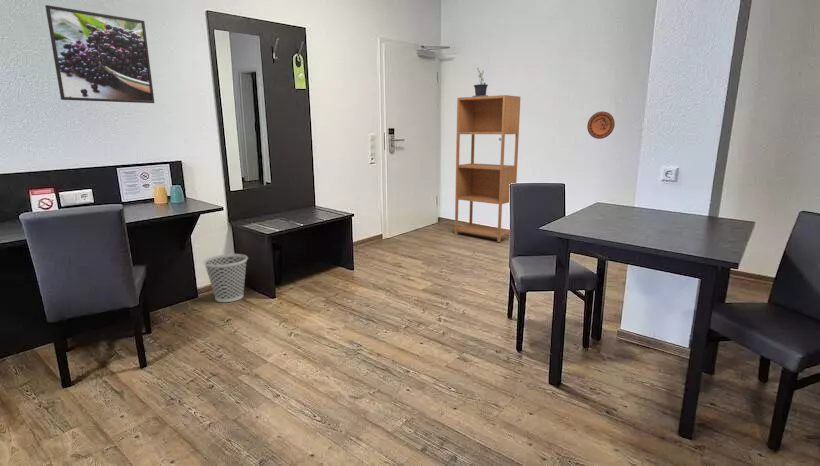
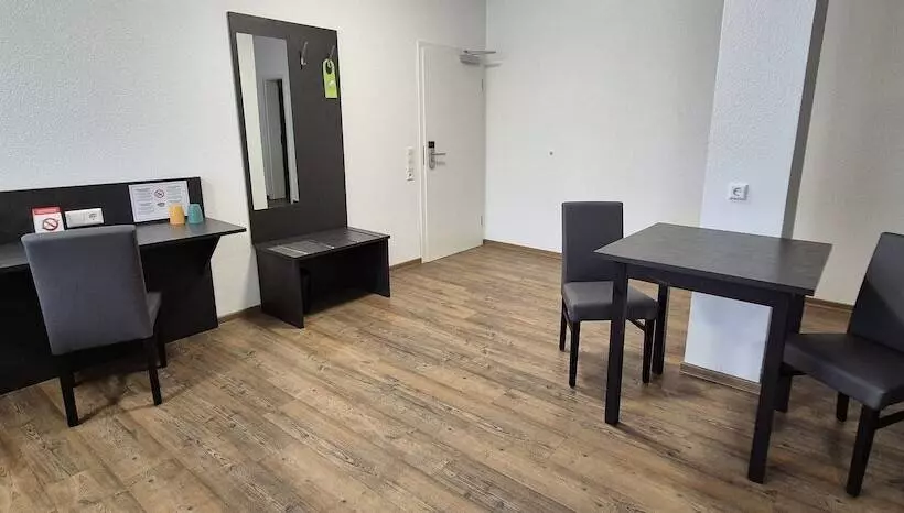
- decorative plate (600, 125)
- bookcase (486, 168)
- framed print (104, 58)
- wastebasket (227, 278)
- potted plant (480, 82)
